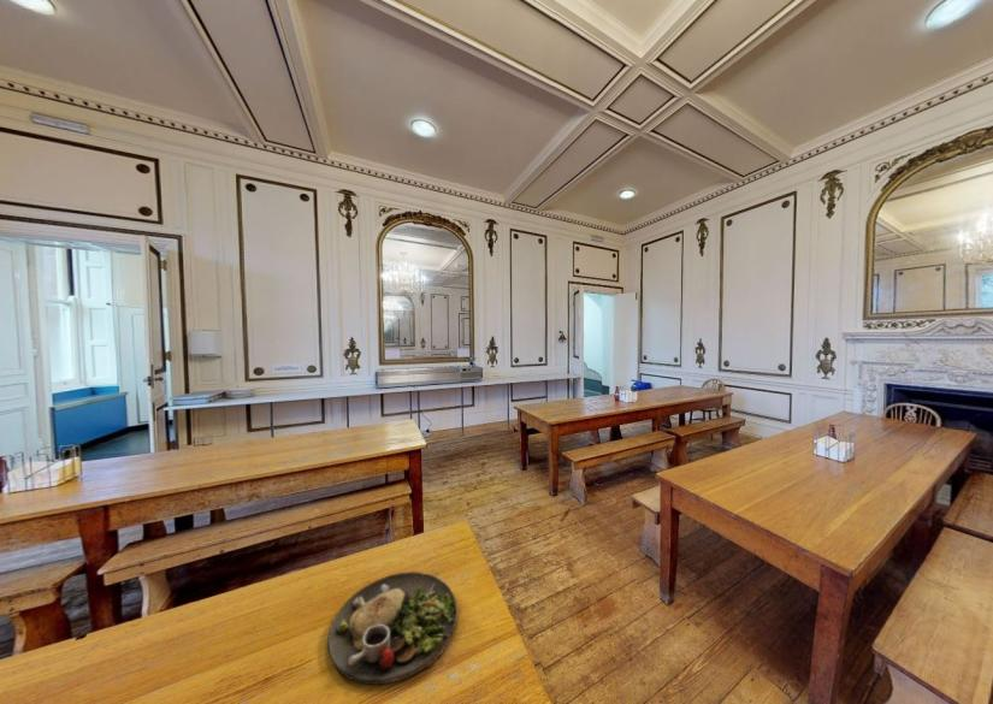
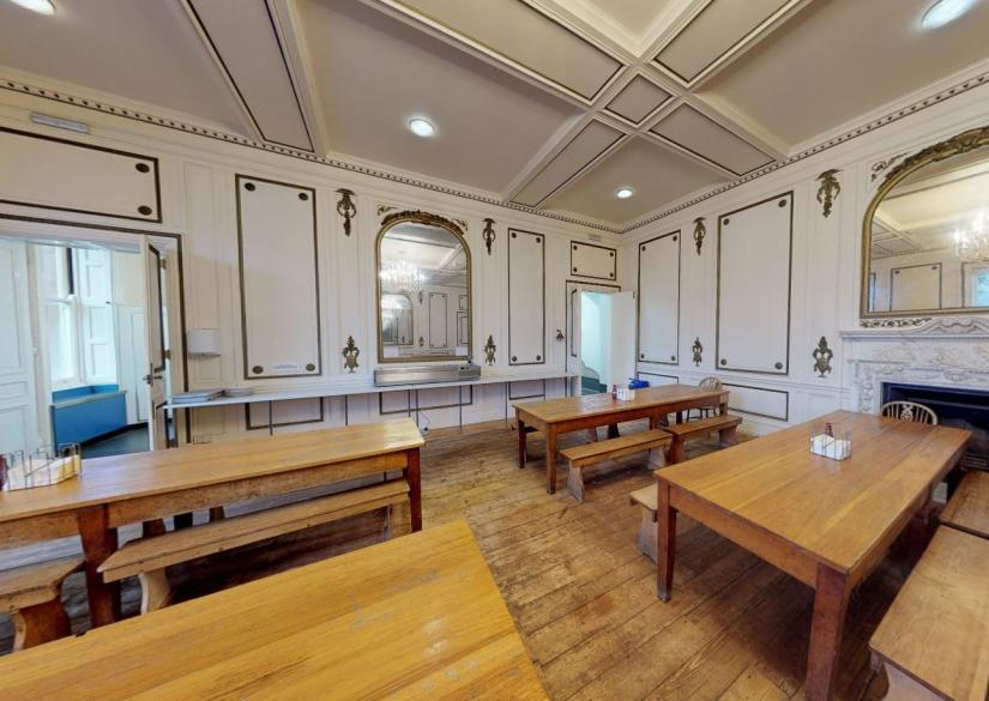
- dinner plate (396, 609)
